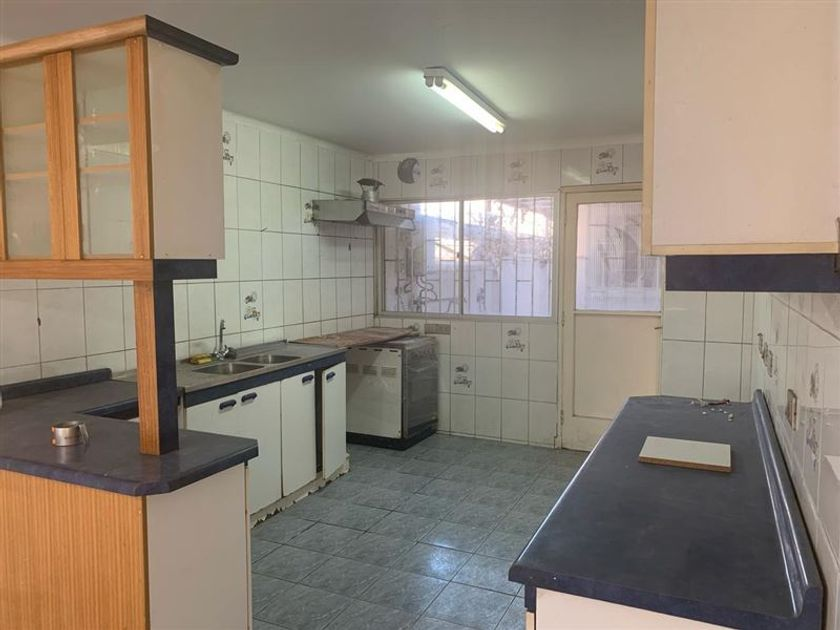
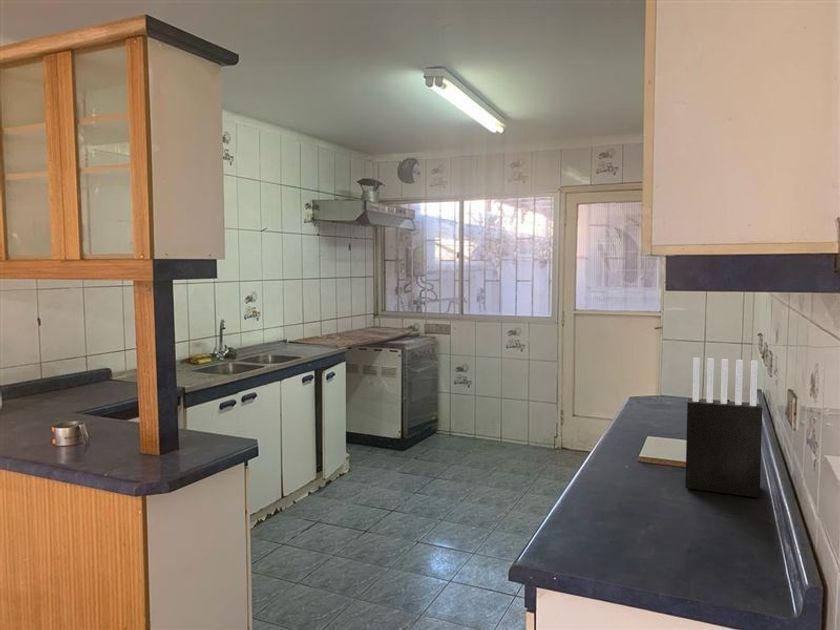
+ knife block (723, 422)
